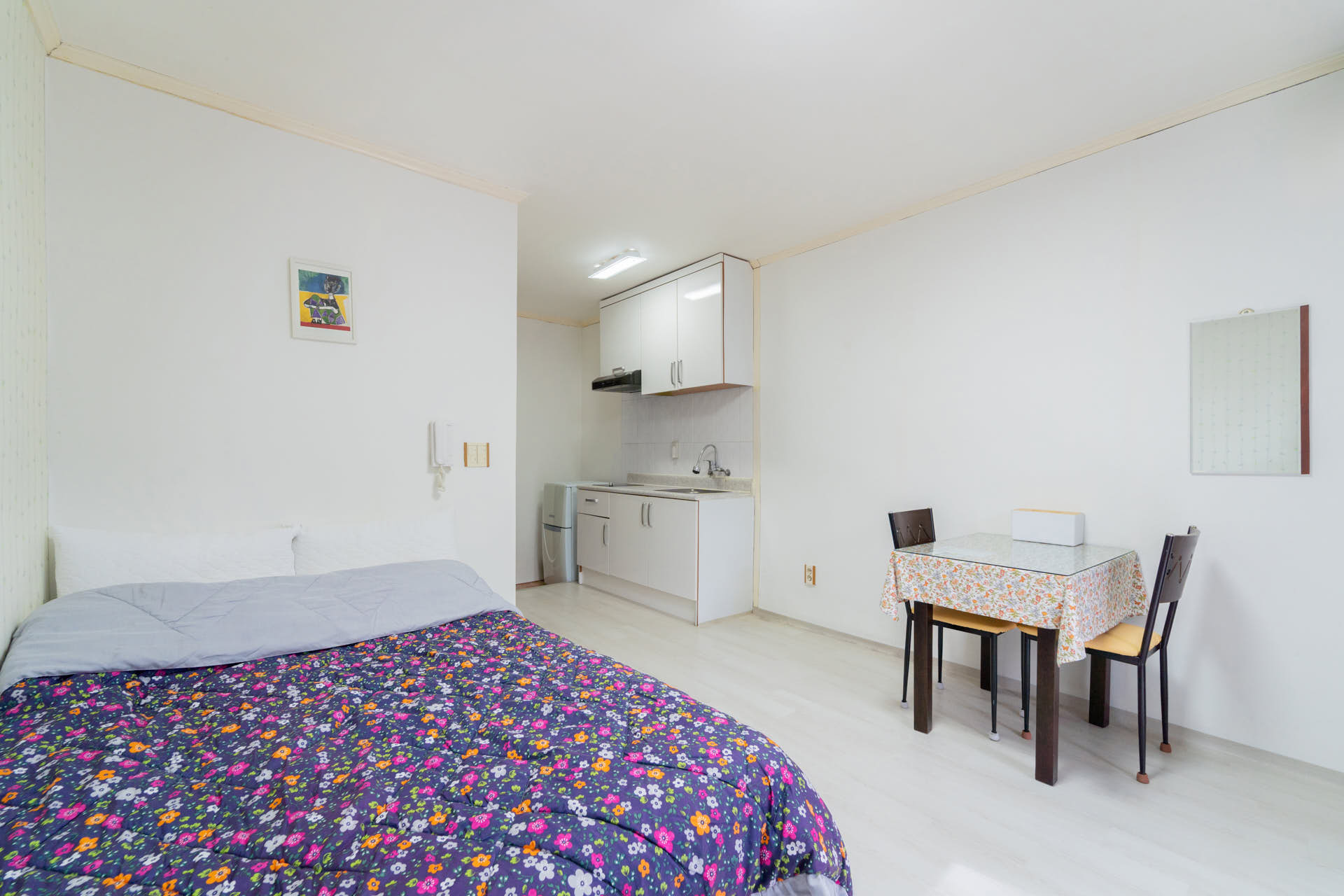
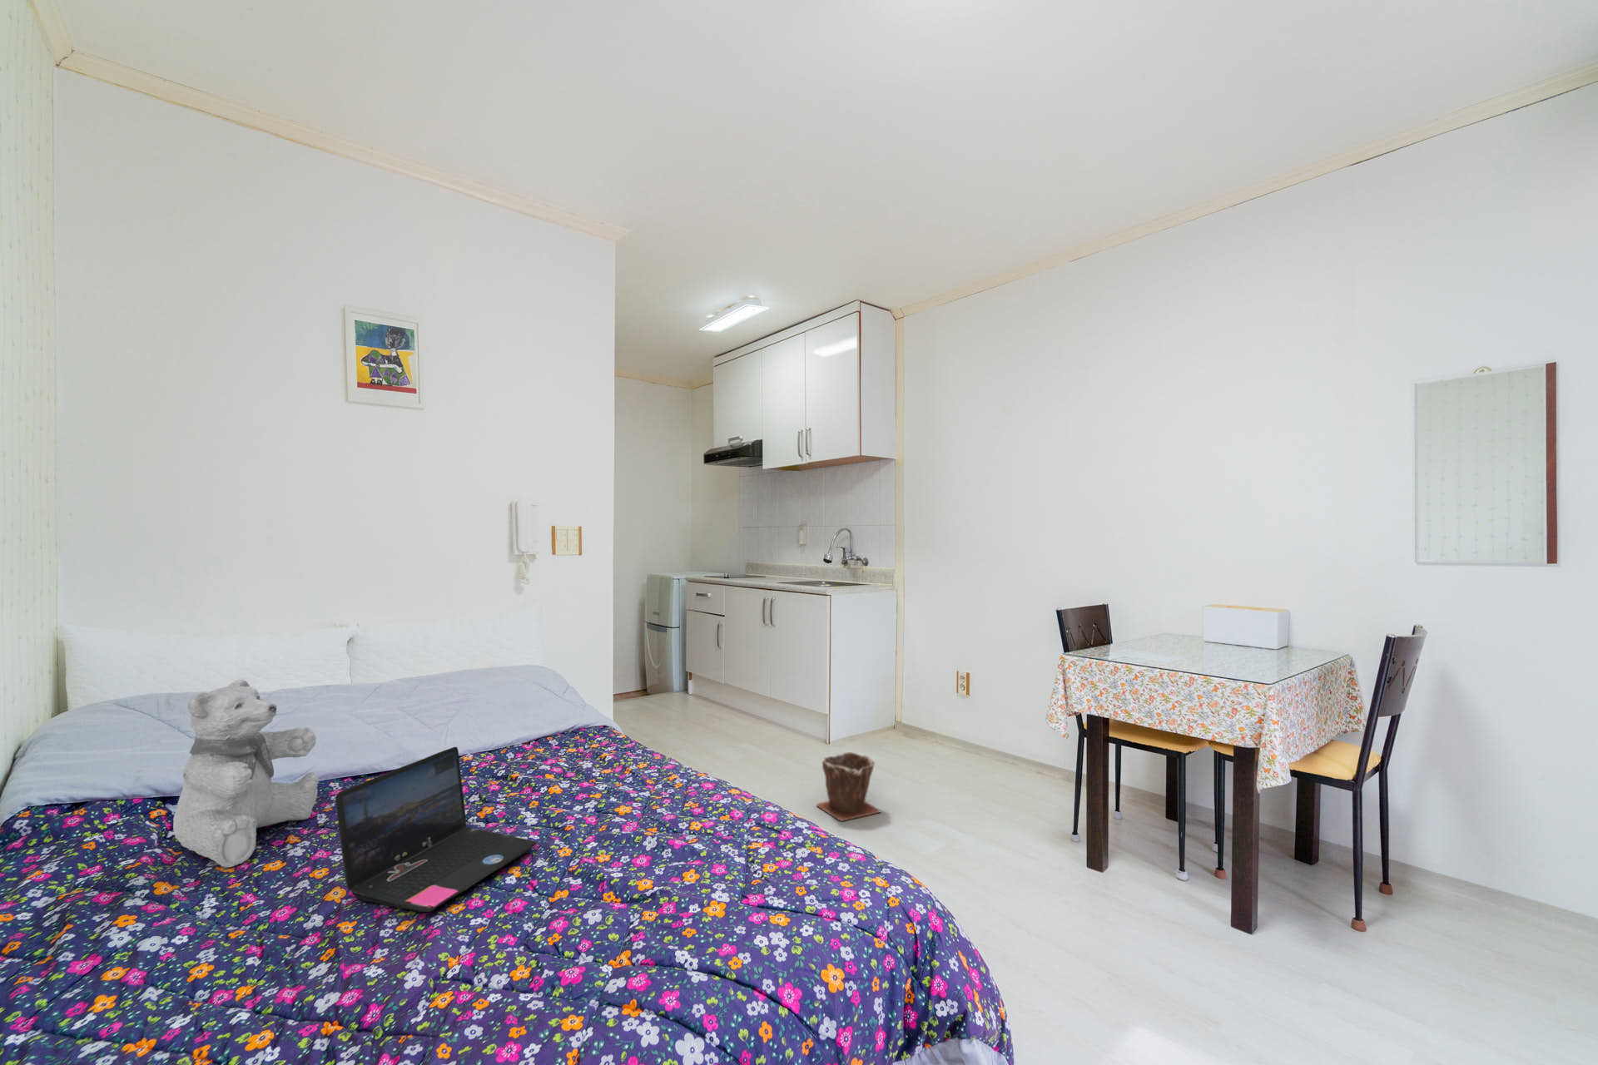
+ laptop (442, 823)
+ plant pot (848, 783)
+ teddy bear (262, 761)
